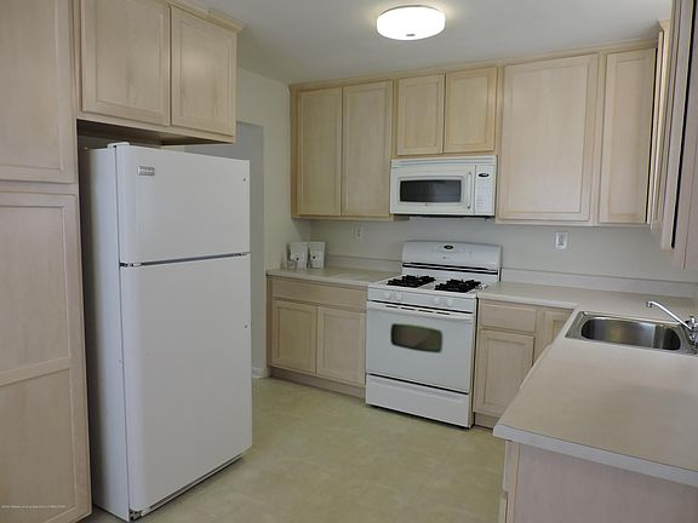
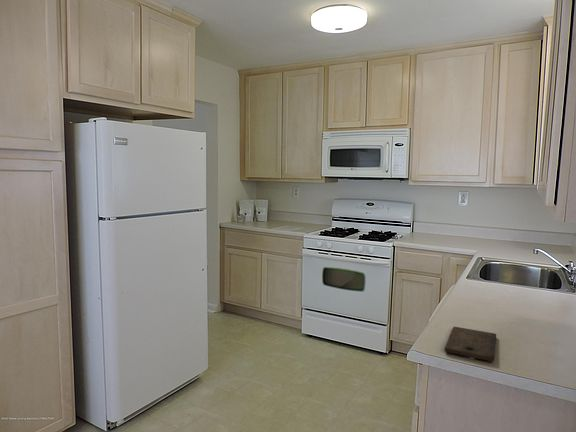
+ cutting board (471, 342)
